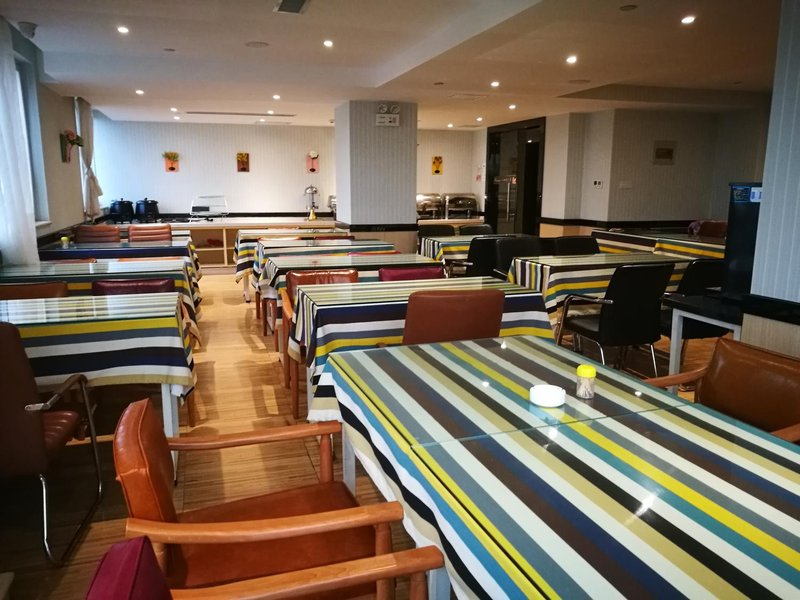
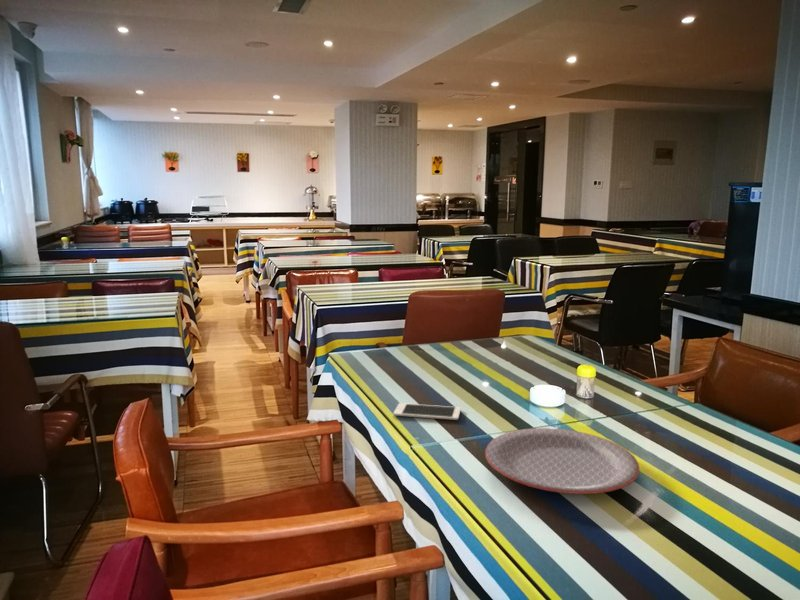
+ cell phone (427, 411)
+ plate (559, 461)
